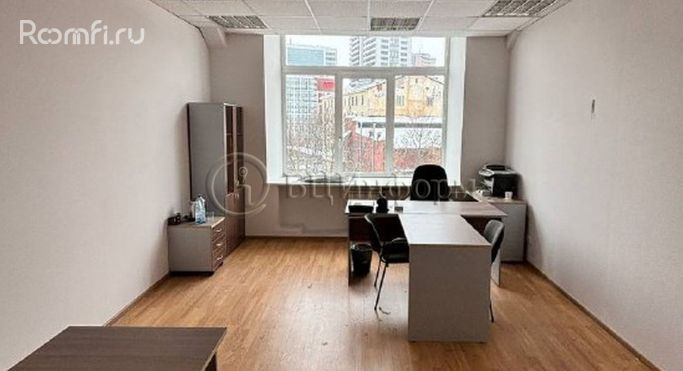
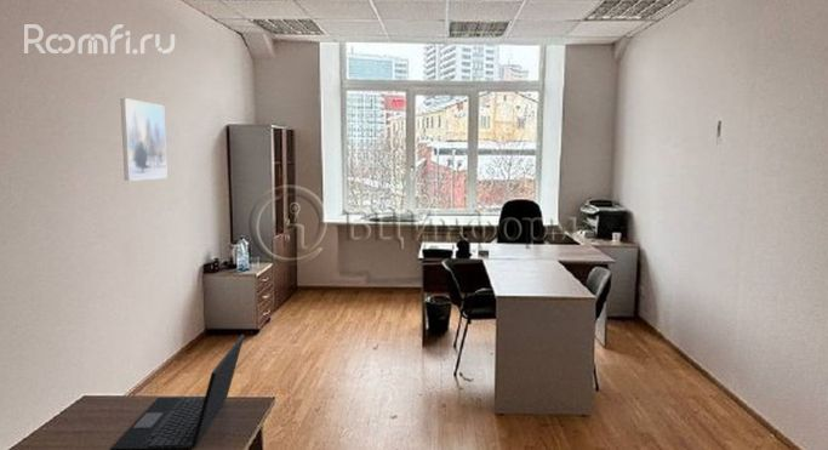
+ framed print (145, 141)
+ laptop (183, 397)
